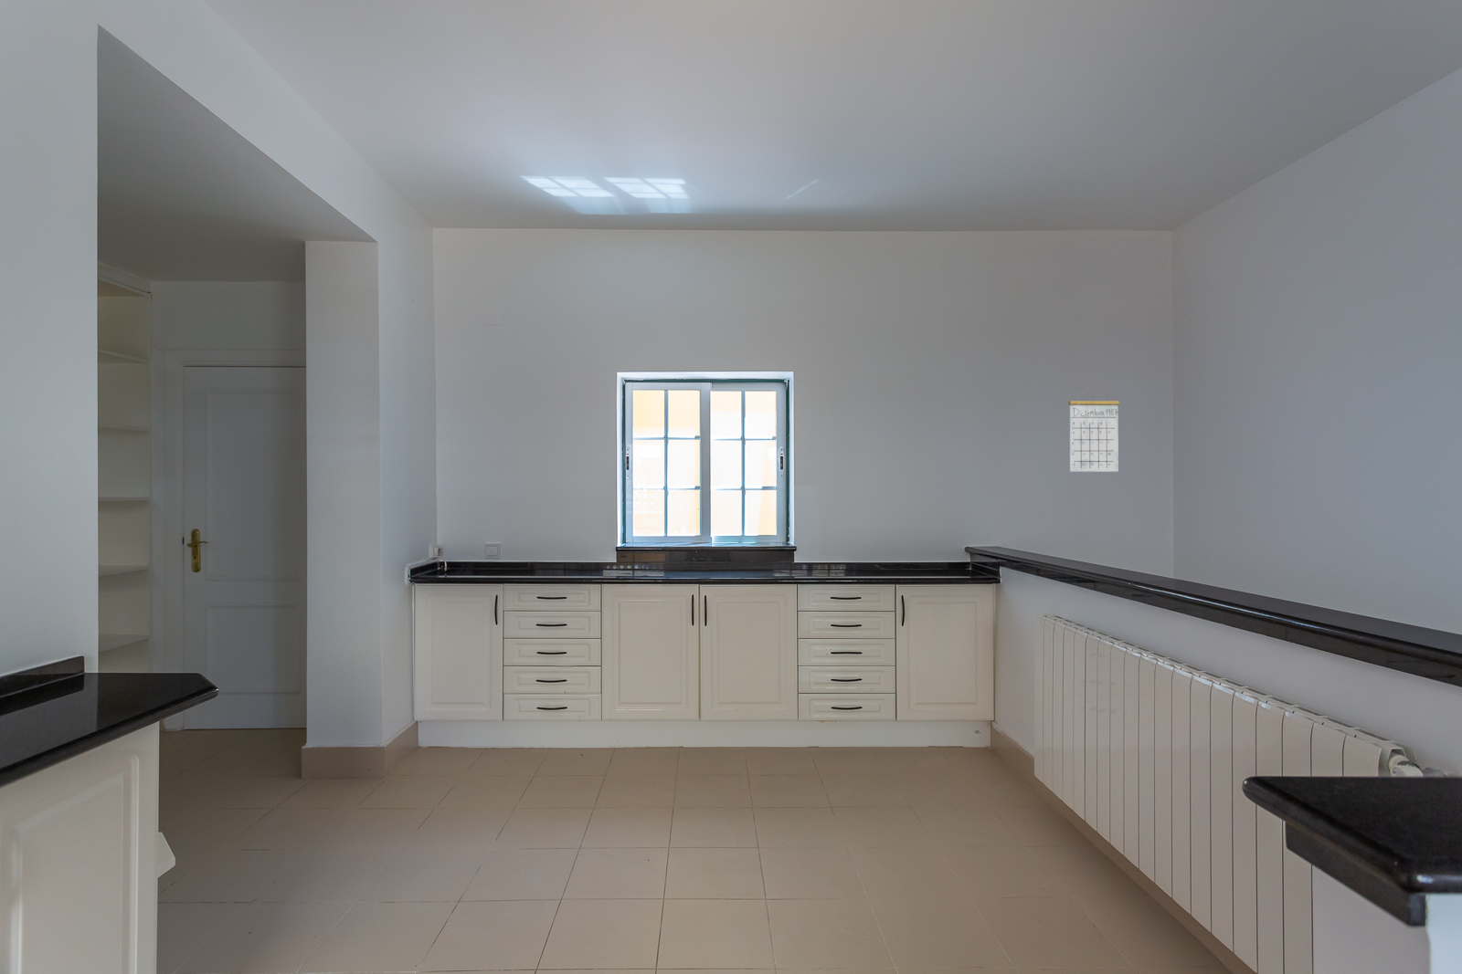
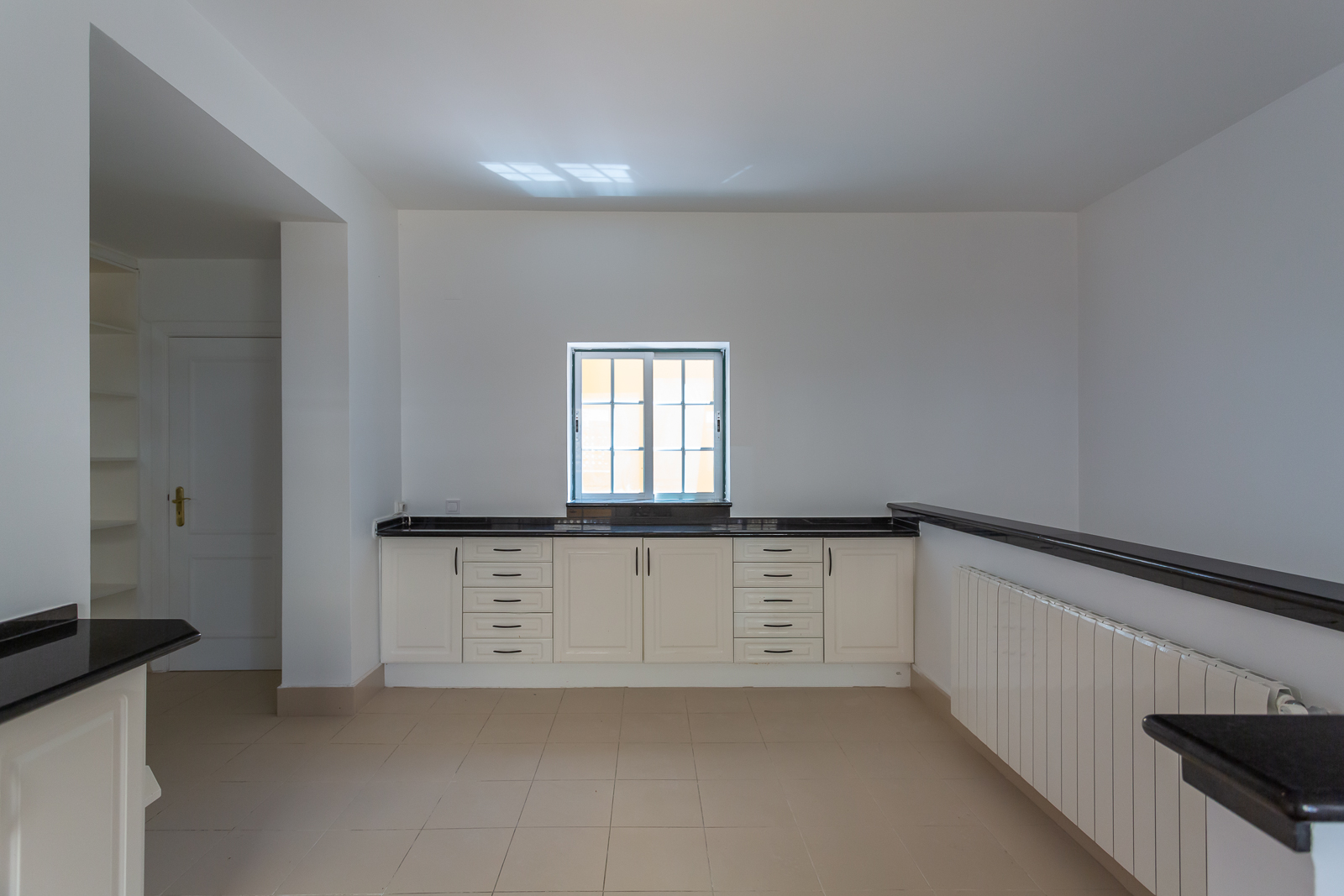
- calendar (1093, 427)
